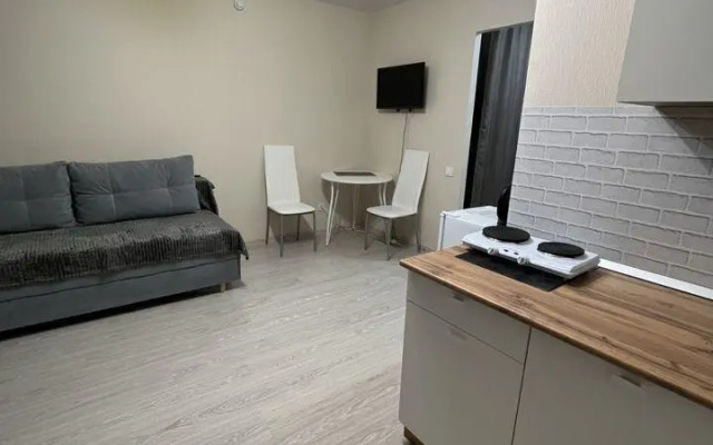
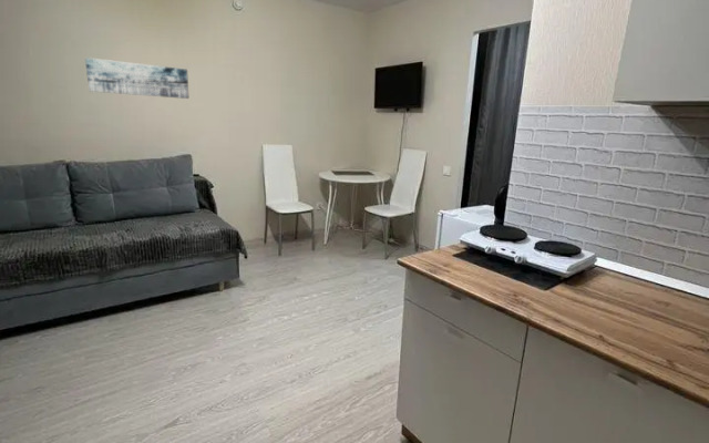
+ wall art (141, 79)
